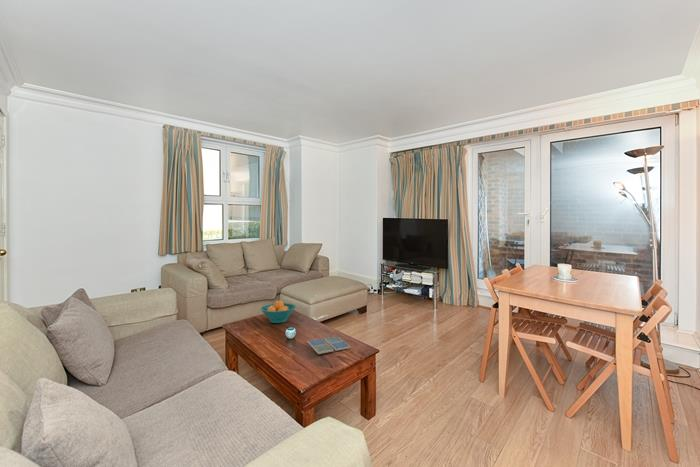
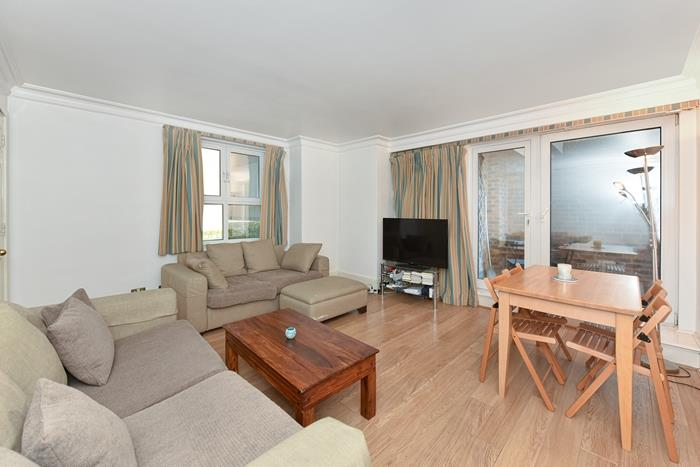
- fruit bowl (278, 310)
- drink coaster (328, 345)
